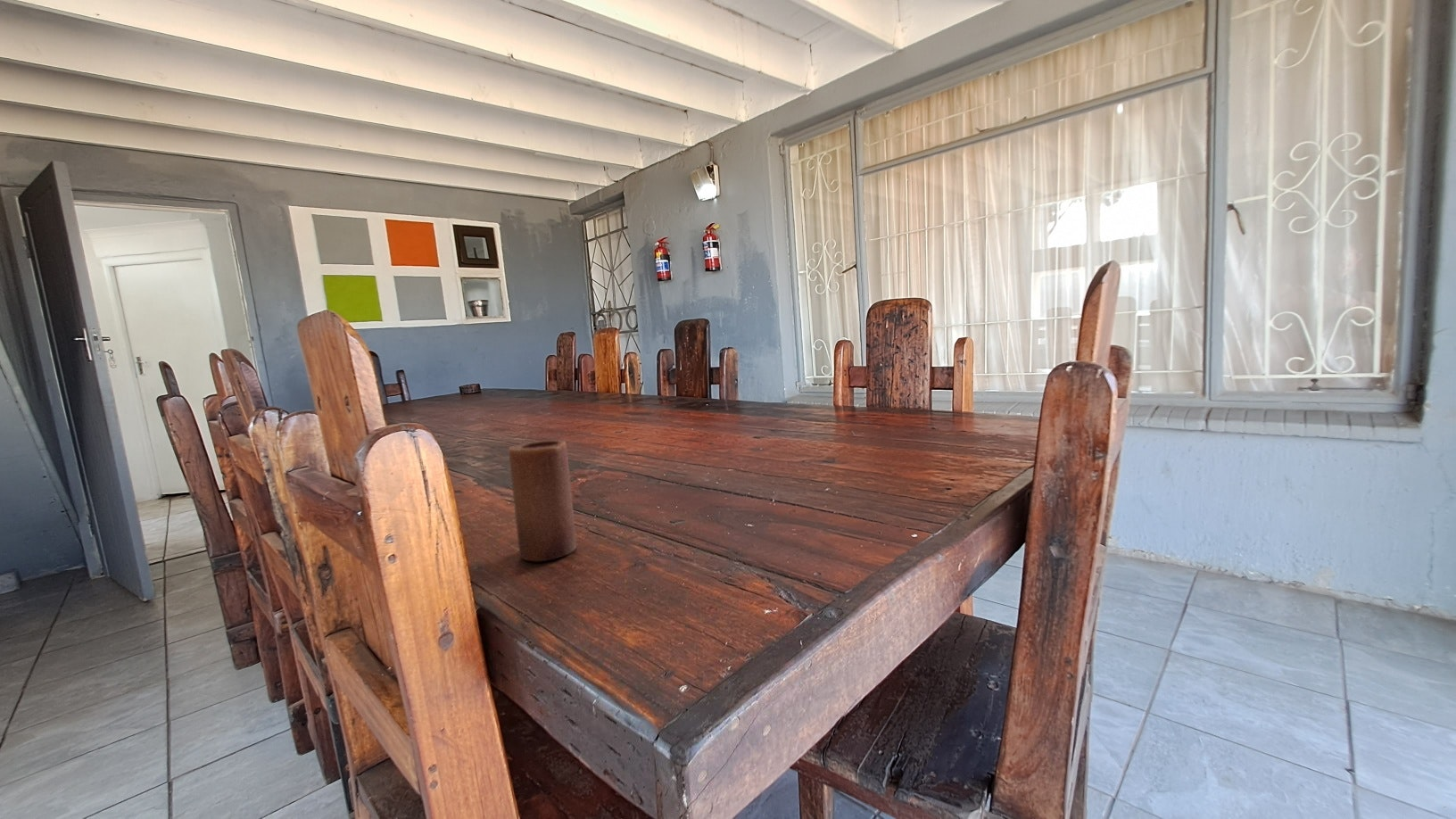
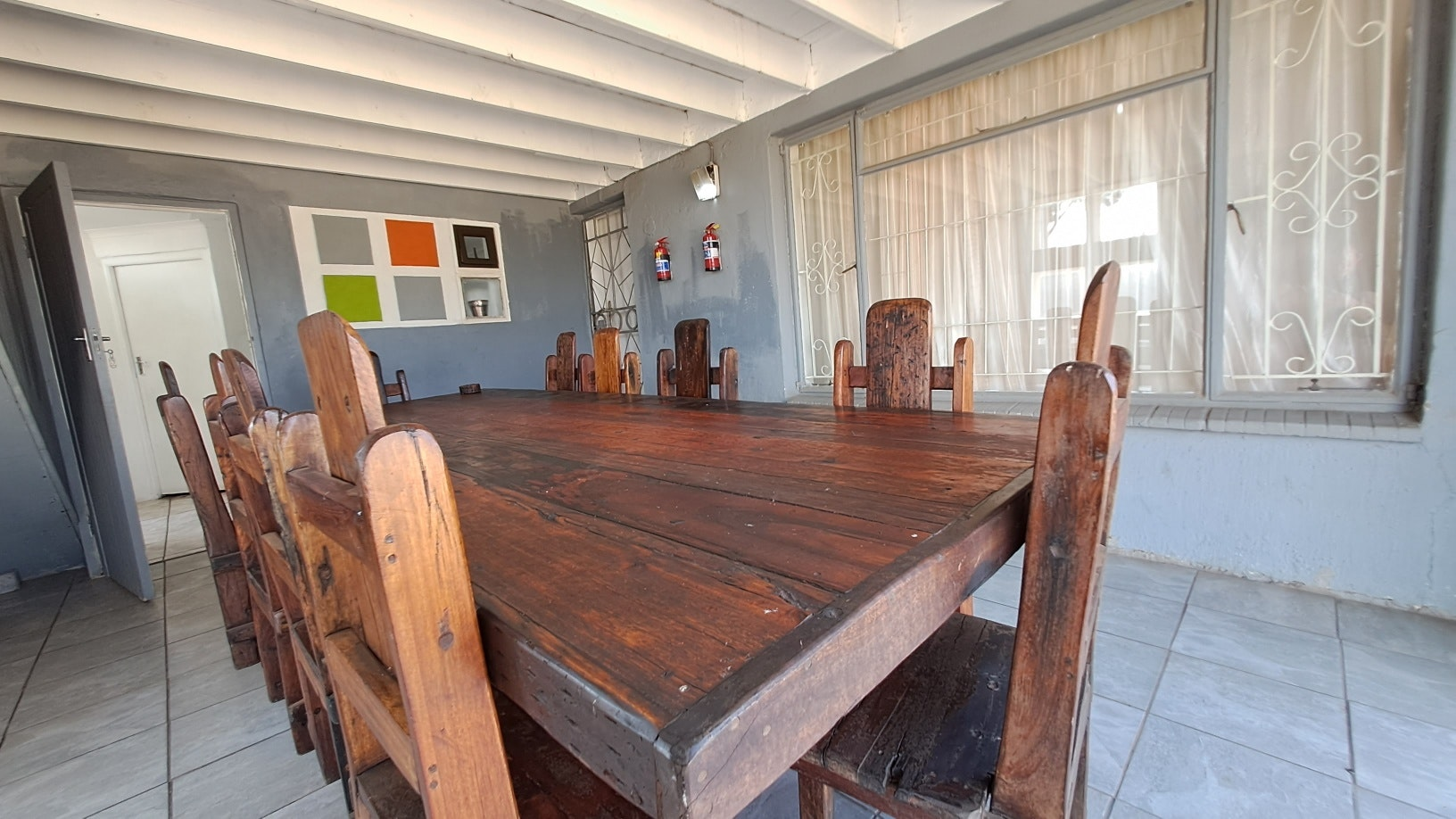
- candle (542, 498)
